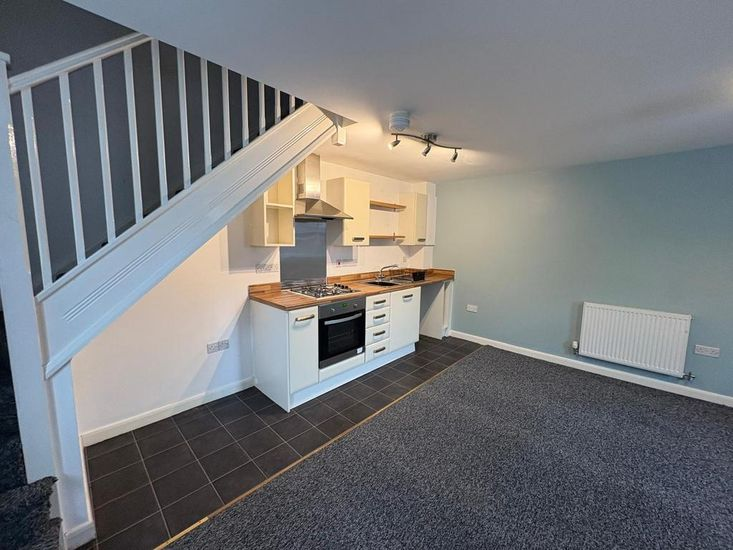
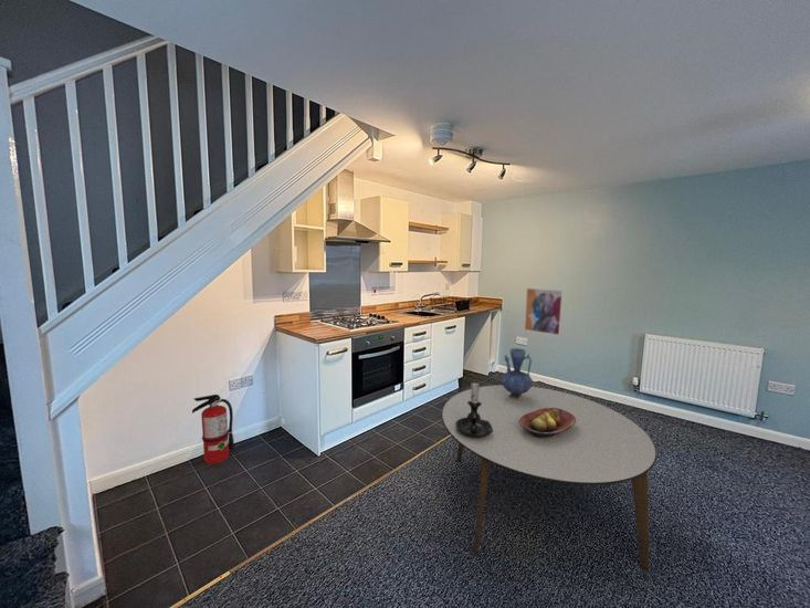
+ fire extinguisher (215, 428)
+ dining table (534, 461)
+ wall art (543, 311)
+ fruit bowl (547, 420)
+ vase (516, 374)
+ candle holder (475, 406)
